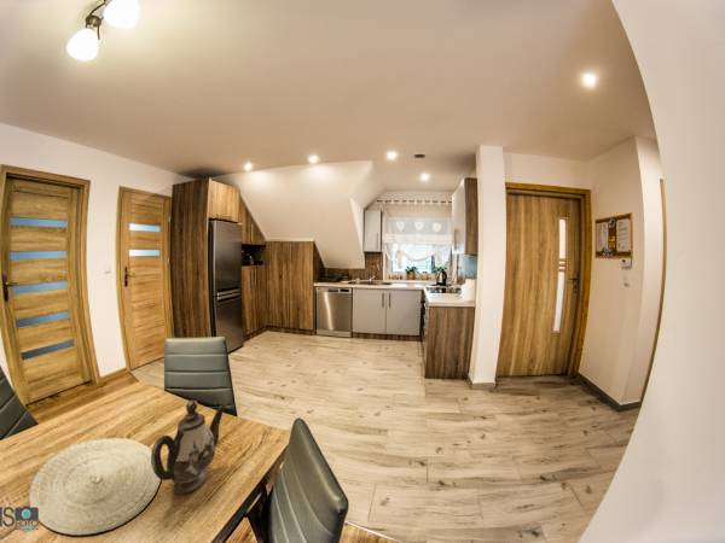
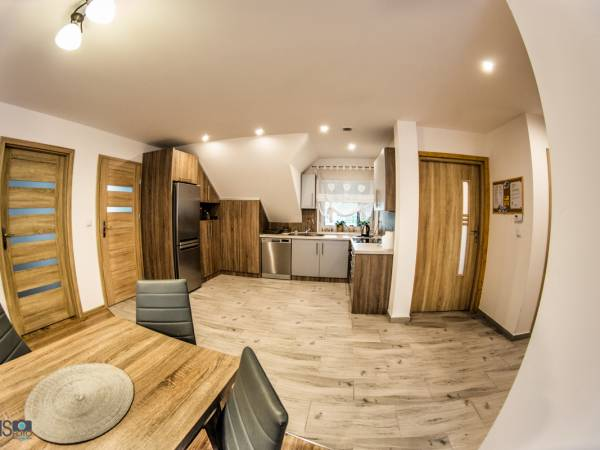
- teapot (193, 439)
